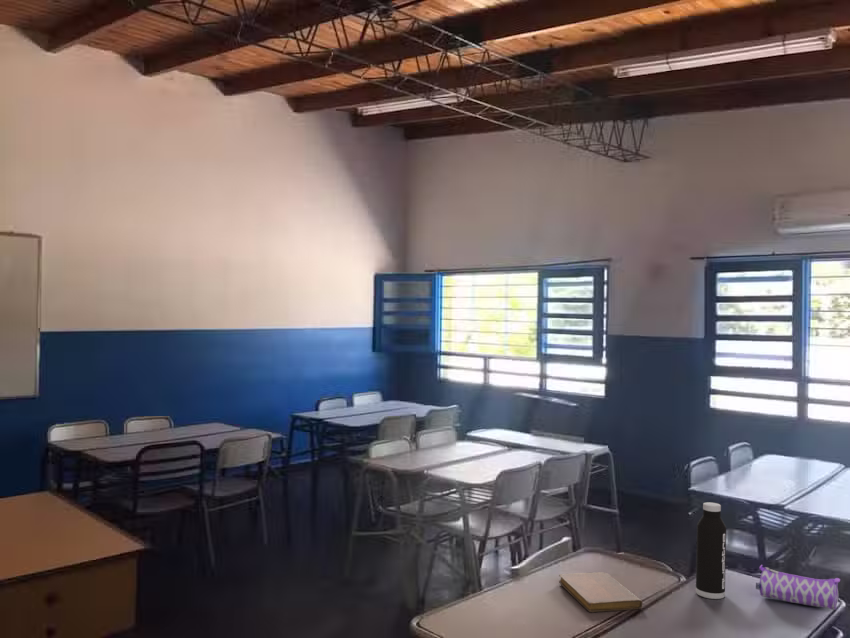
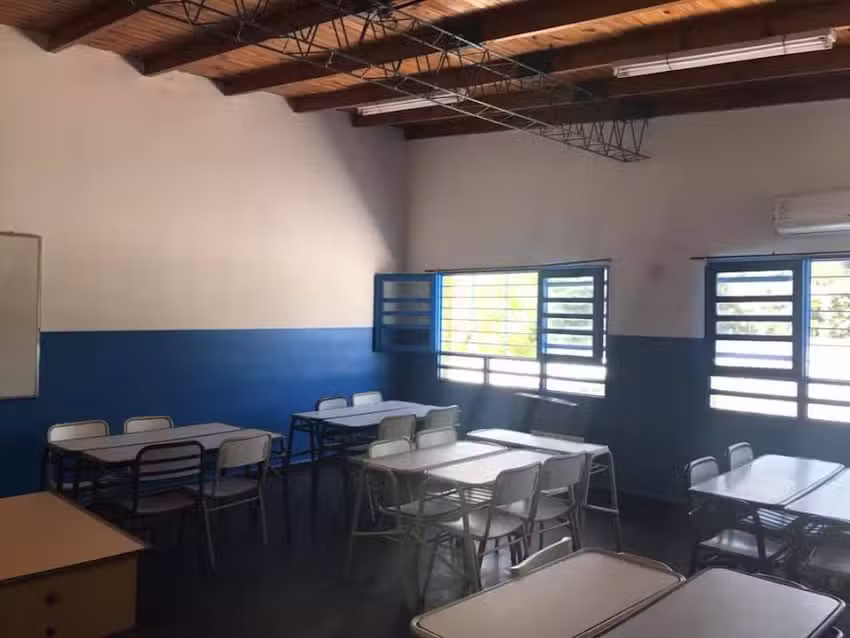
- water bottle (711, 549)
- pencil case (797, 586)
- notebook (598, 590)
